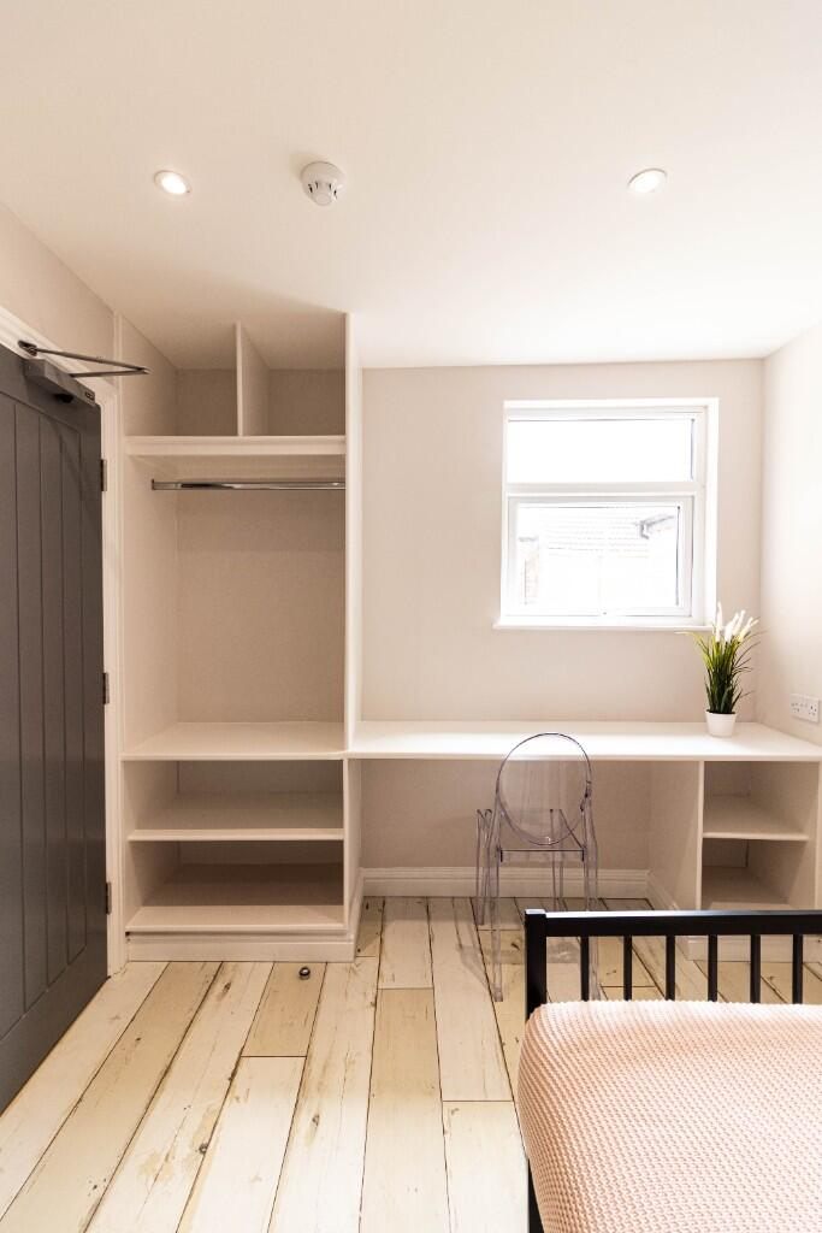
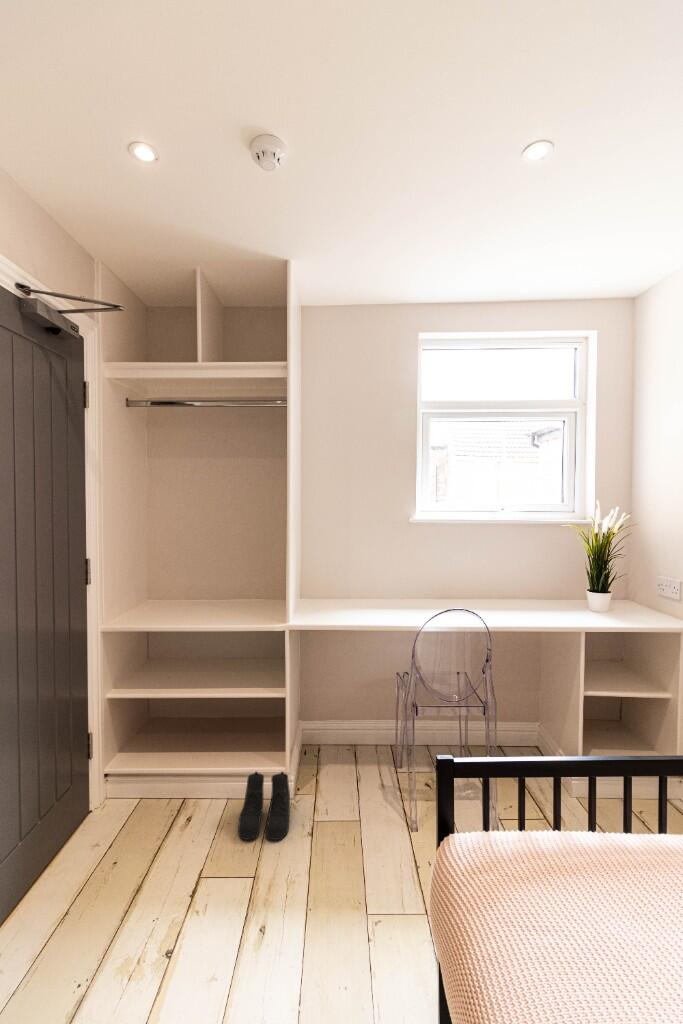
+ boots (262, 801)
